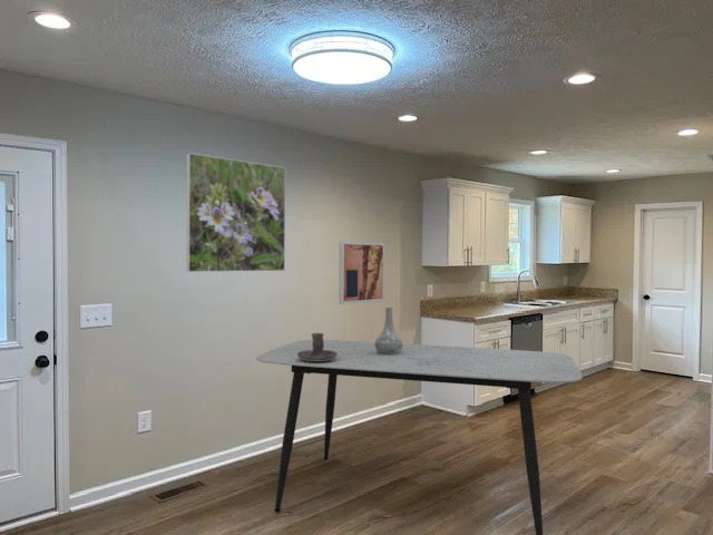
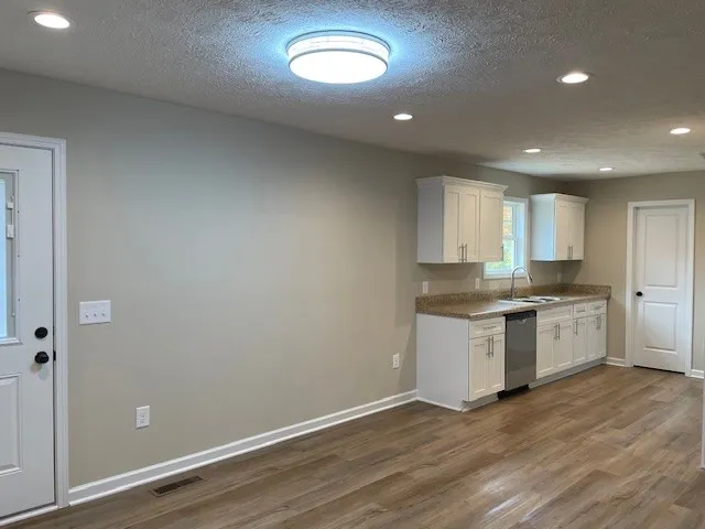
- wall art (362, 272)
- candle holder (318, 346)
- vase (389, 330)
- dining table (416, 380)
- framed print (238, 216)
